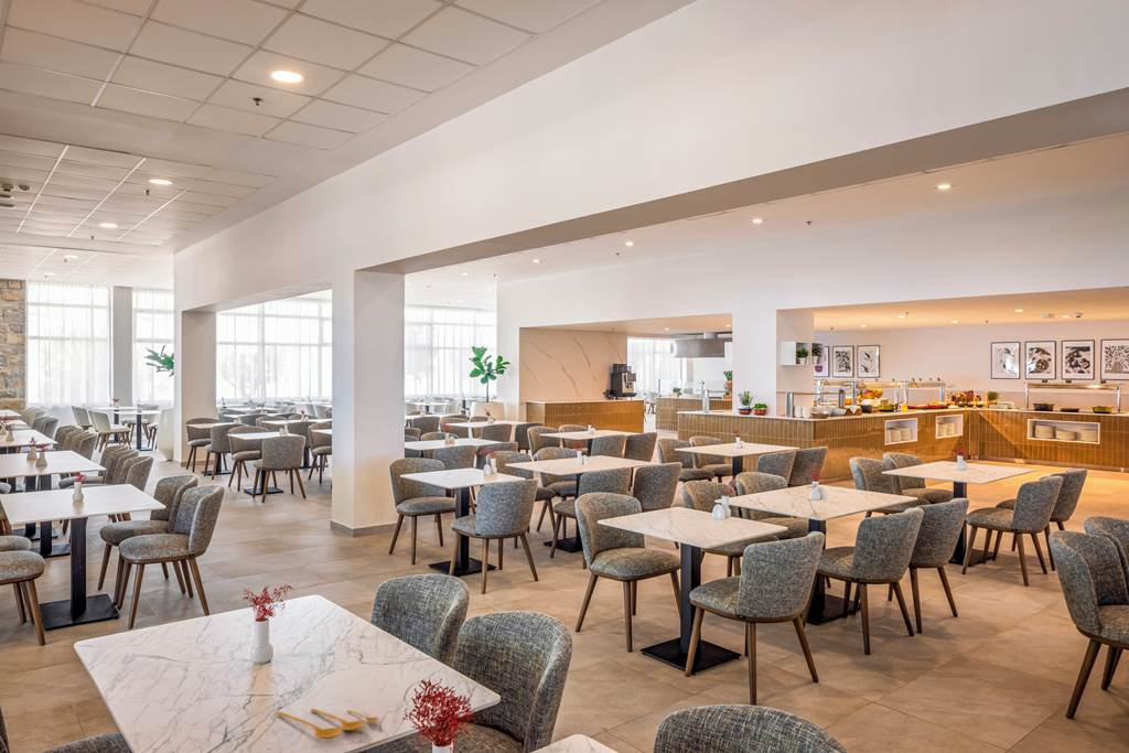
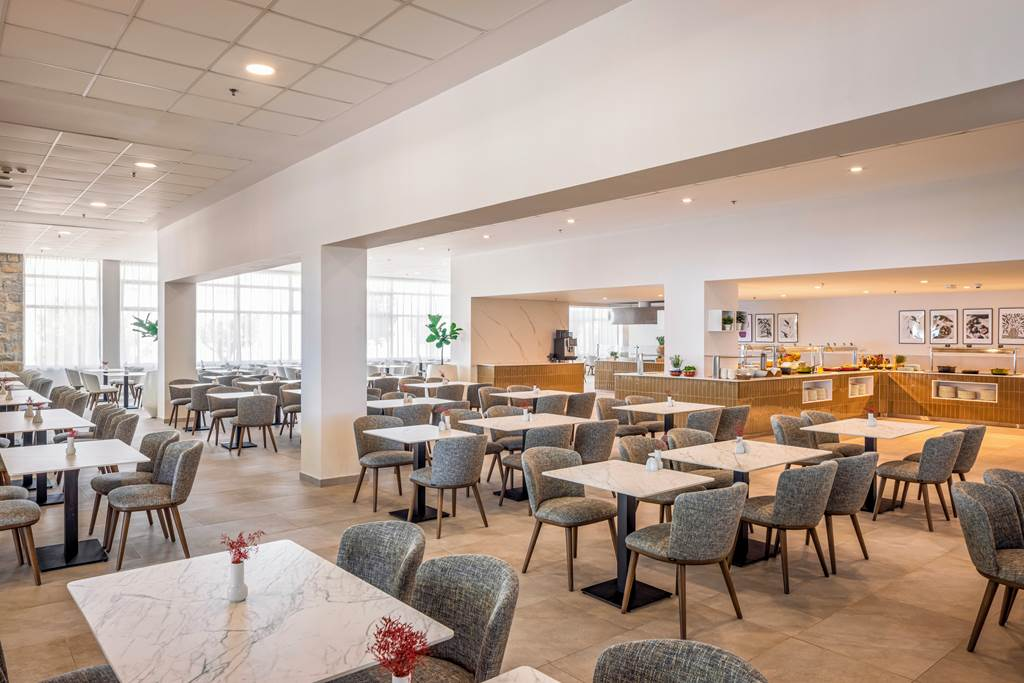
- spoon (325, 714)
